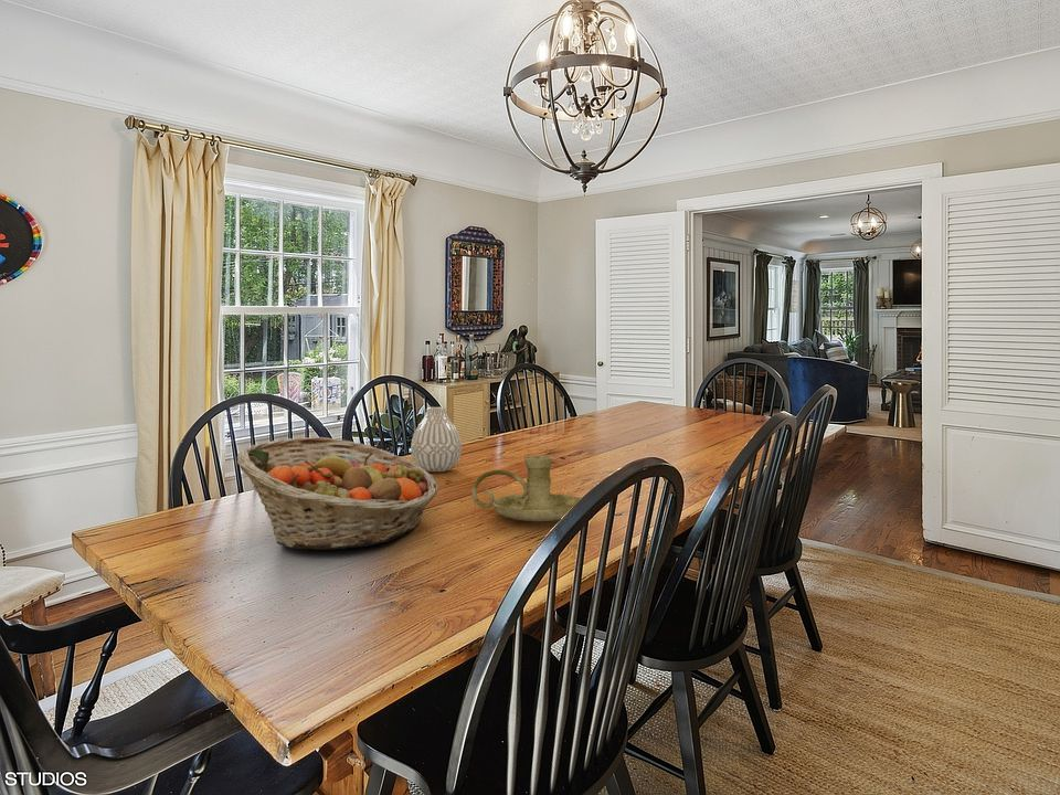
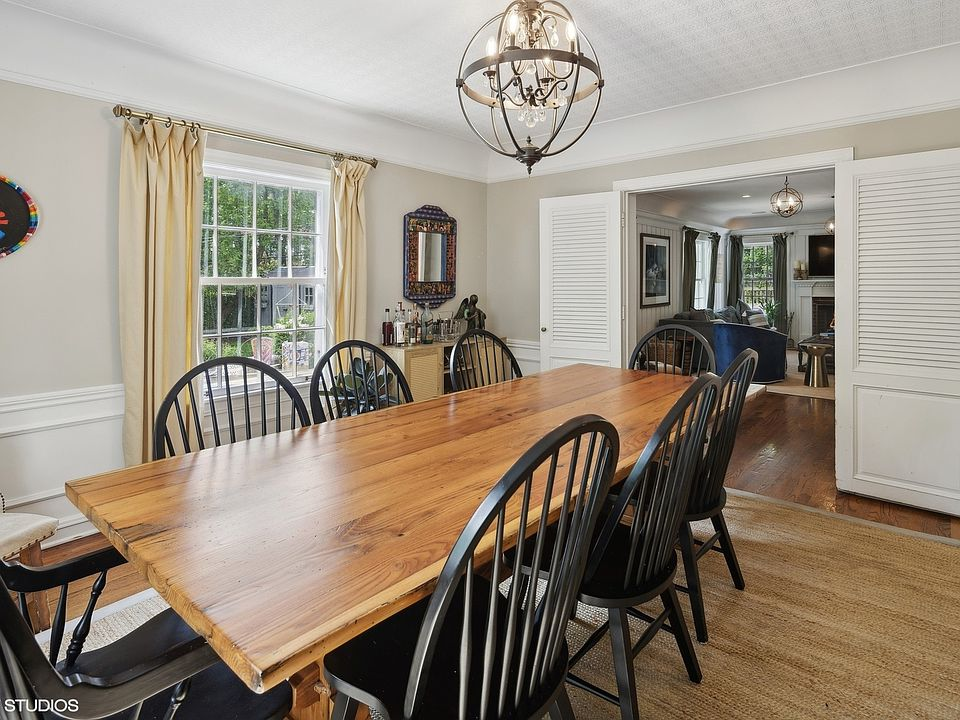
- vase (436, 438)
- candle holder (528, 487)
- fruit basket (343, 486)
